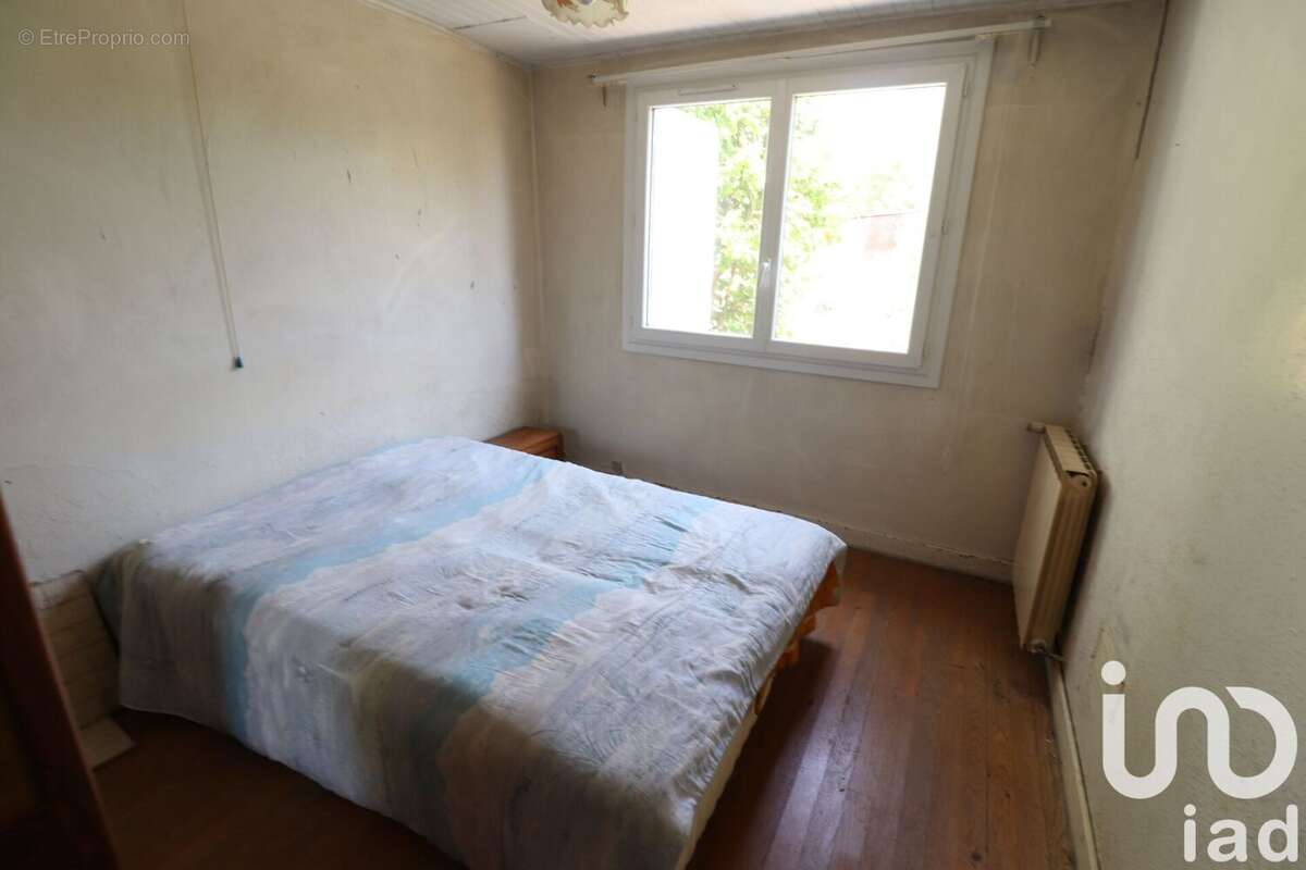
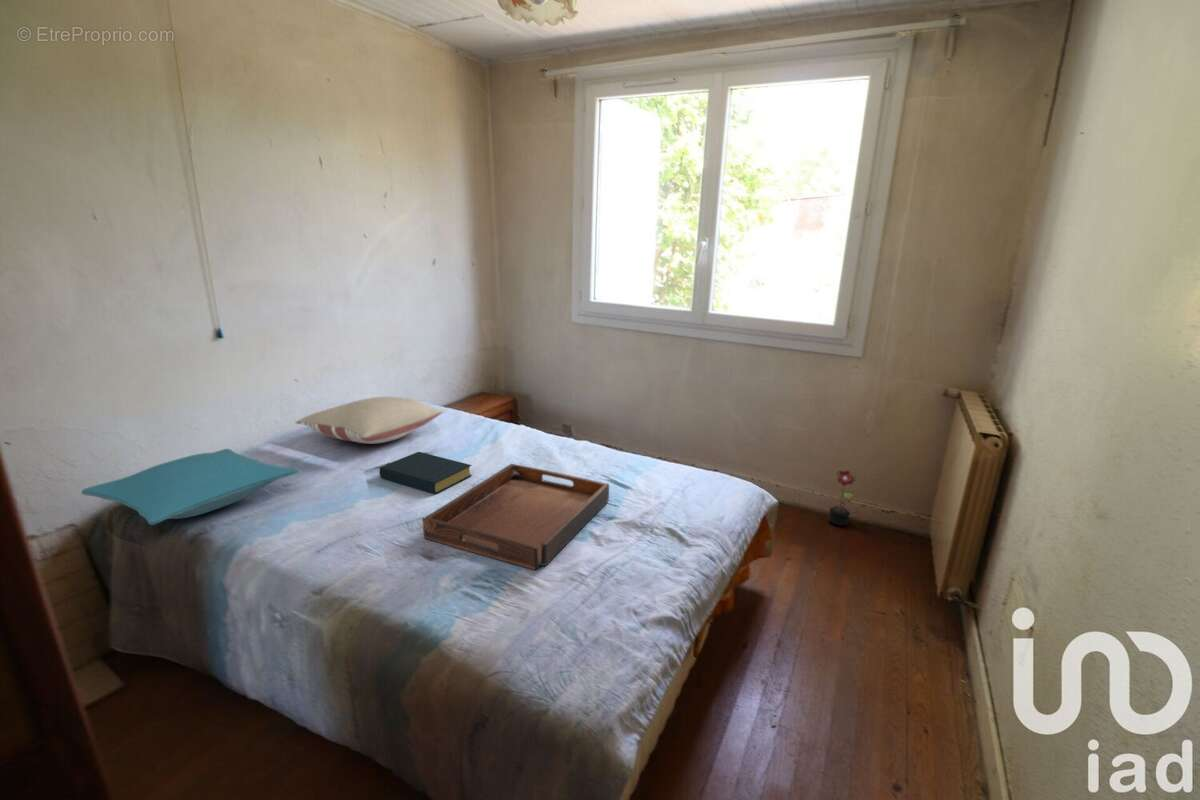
+ decorative plant (842, 496)
+ hardback book (426, 471)
+ pillow (196, 482)
+ serving tray (523, 508)
+ pillow (372, 417)
